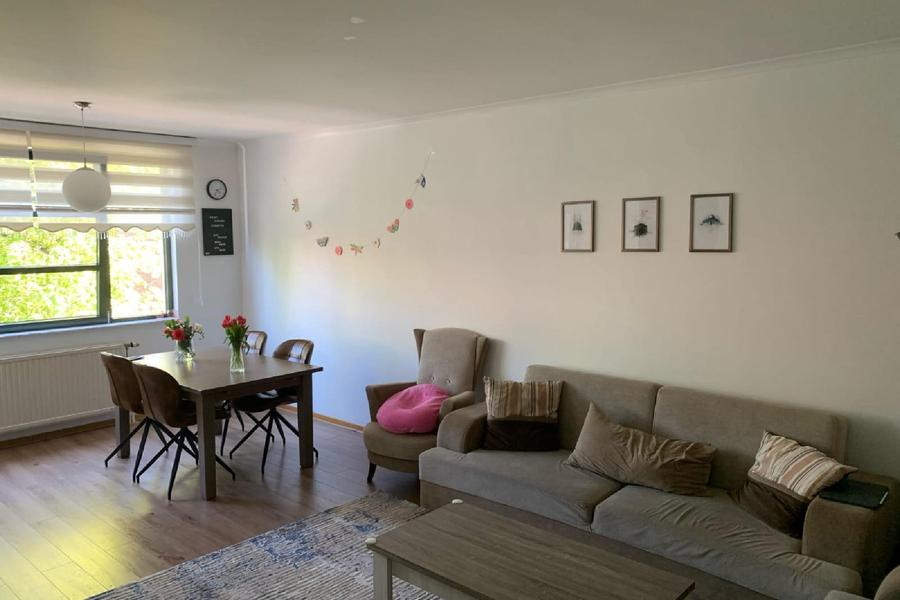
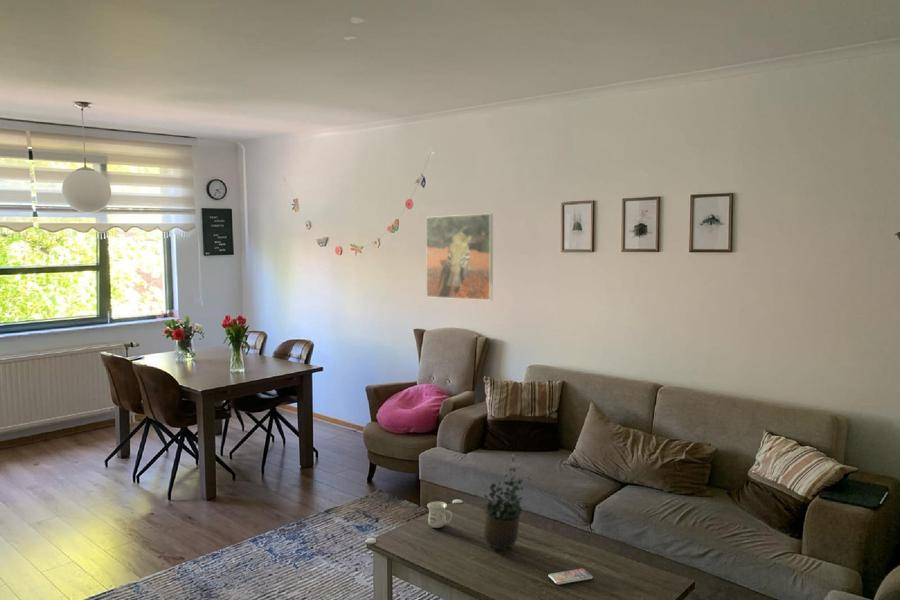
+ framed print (458, 257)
+ smartphone (570, 576)
+ mug (440, 516)
+ potted plant (505, 503)
